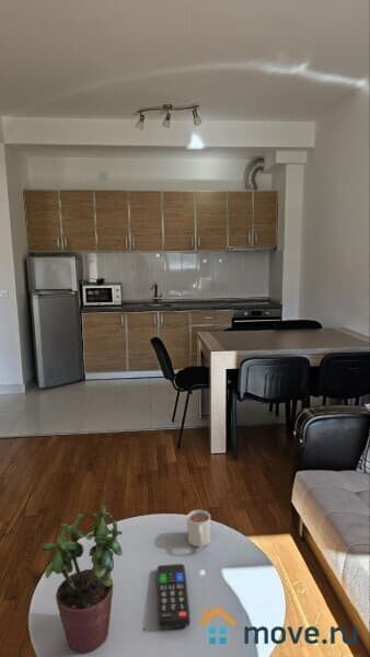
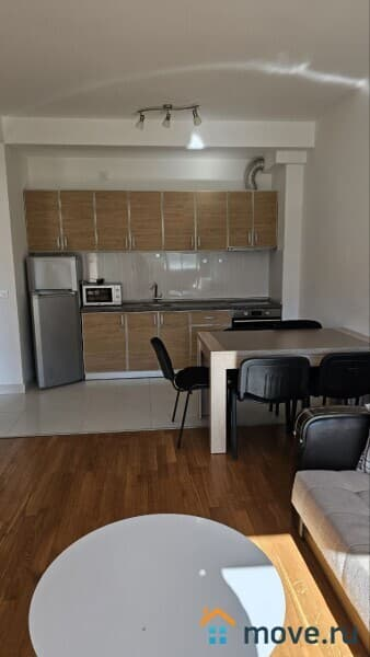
- potted plant (82, 580)
- mug (199, 531)
- remote control (172, 592)
